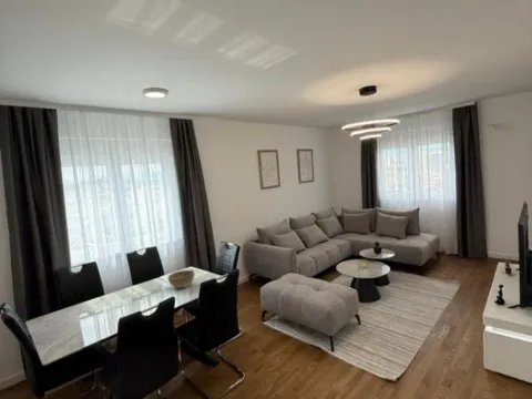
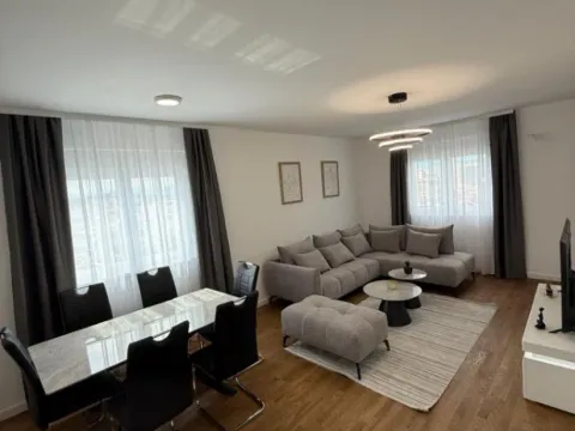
- decorative bowl (181, 279)
